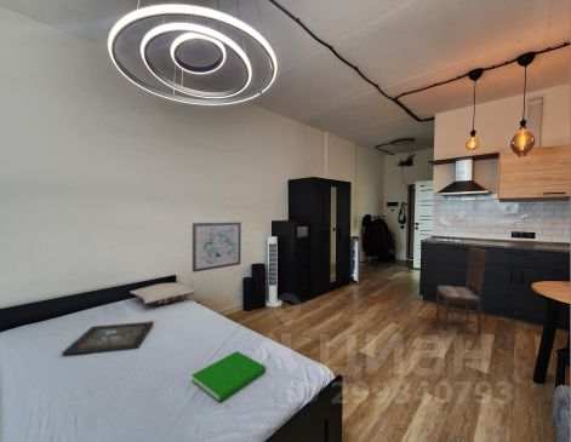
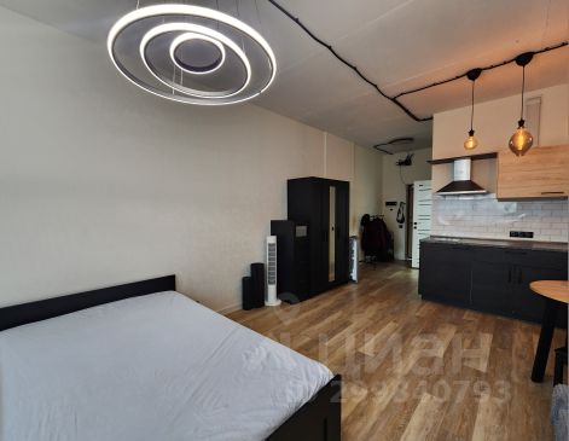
- tray (113, 337)
- book (229, 373)
- wall art (218, 245)
- dining chair (459, 287)
- pillow (162, 291)
